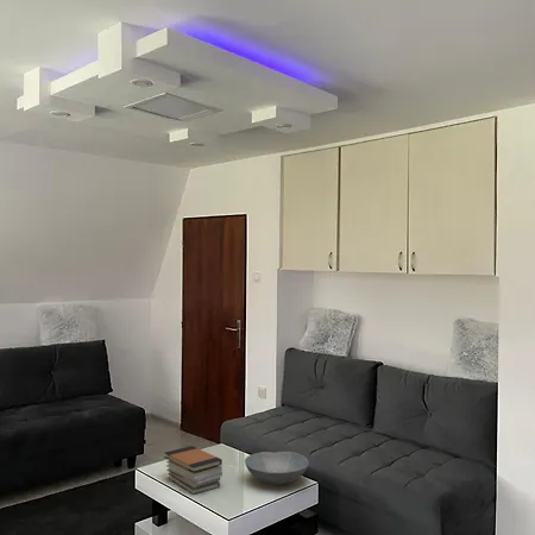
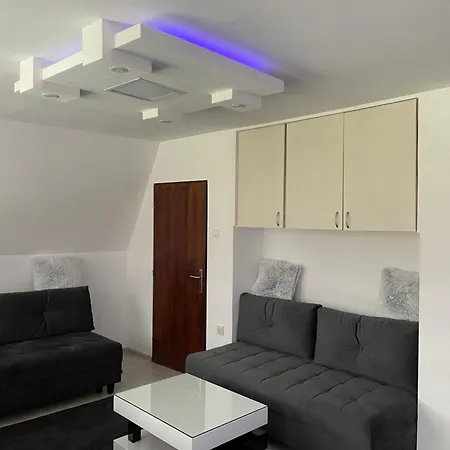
- book stack (193, 468)
- bowl (276, 470)
